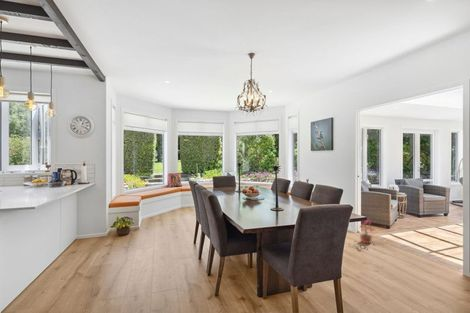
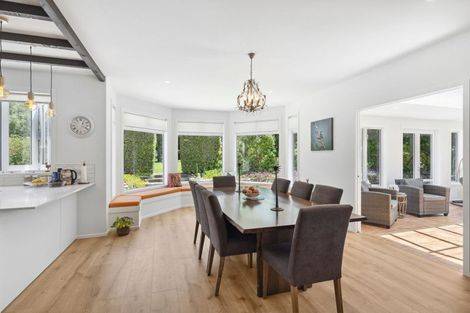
- potted plant (364, 230)
